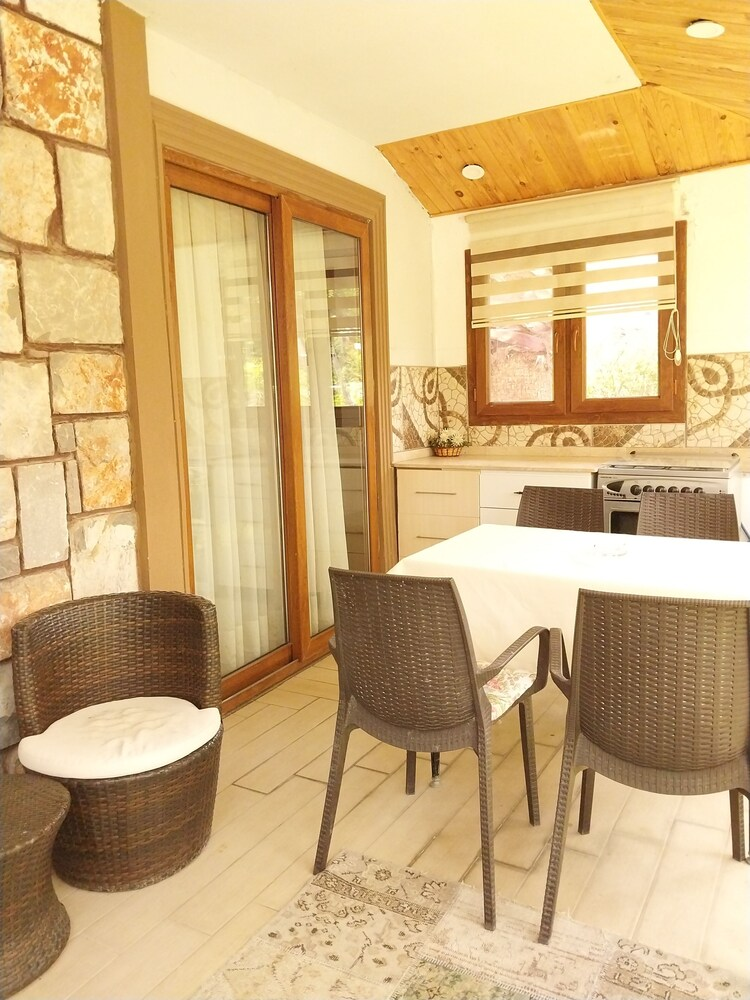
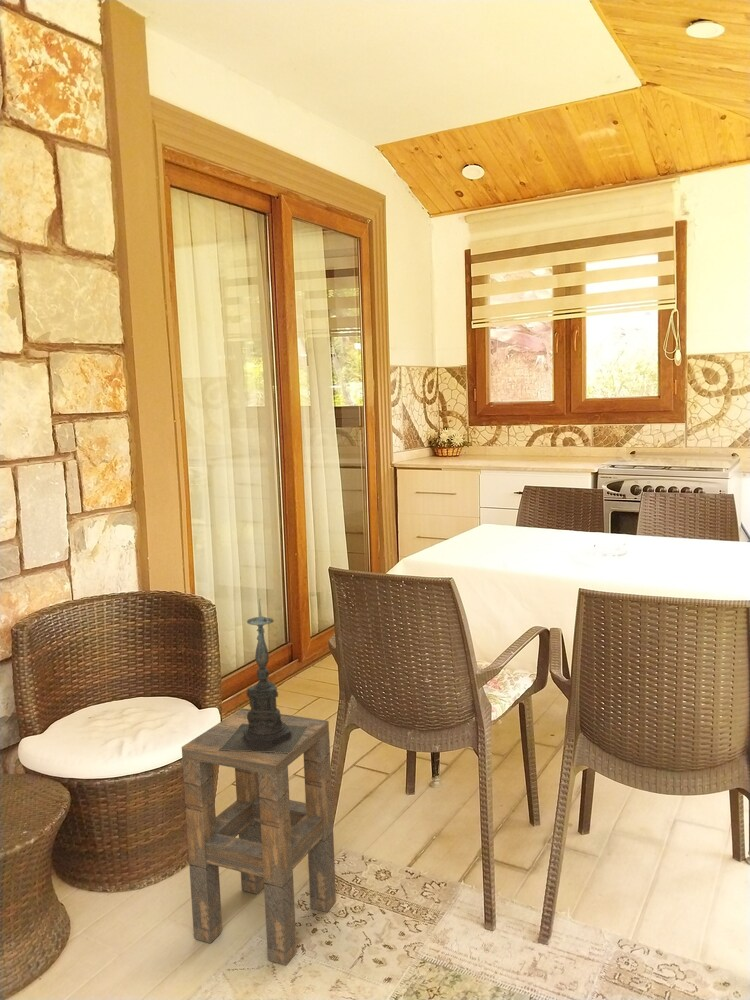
+ side table (262, 827)
+ candle holder (261, 668)
